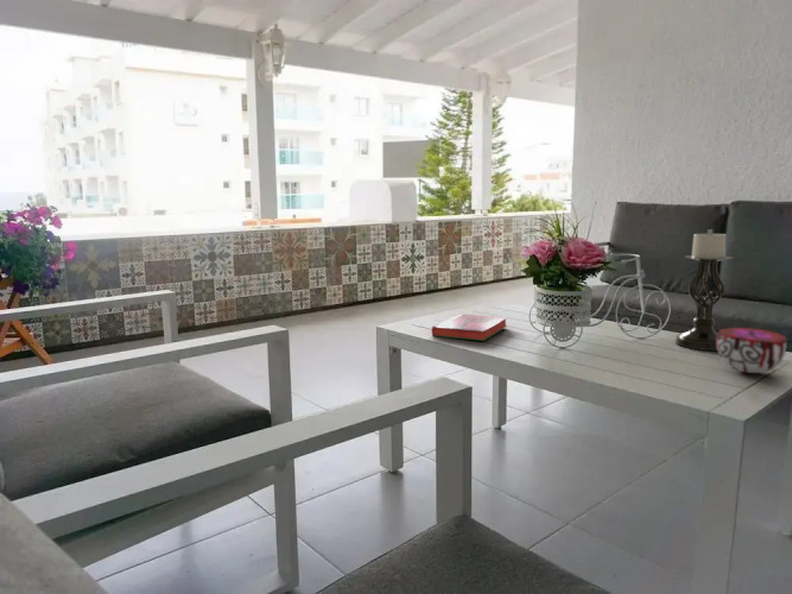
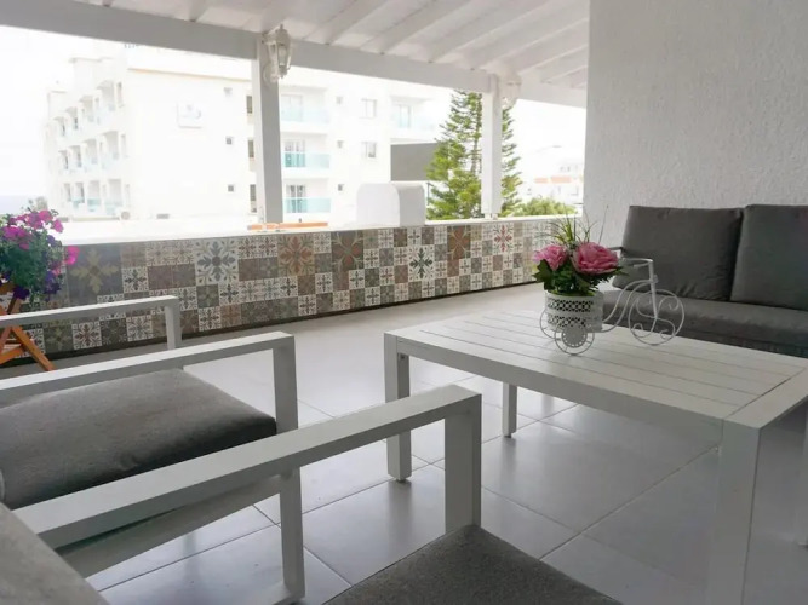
- decorative bowl (749, 352)
- hardback book (470, 326)
- candle holder (705, 287)
